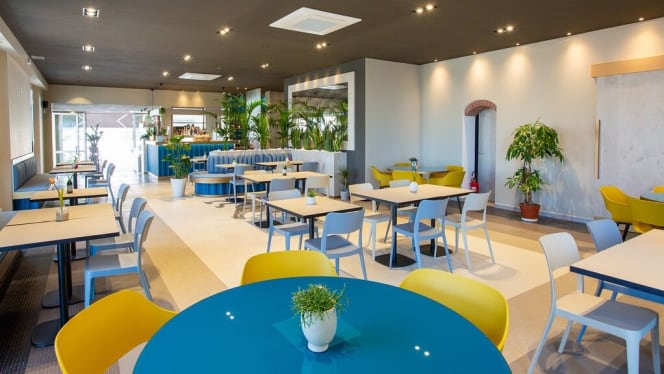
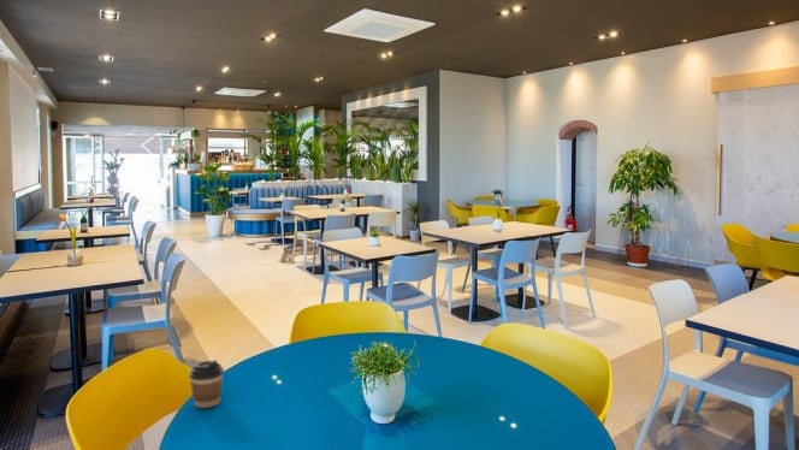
+ coffee cup (206, 381)
